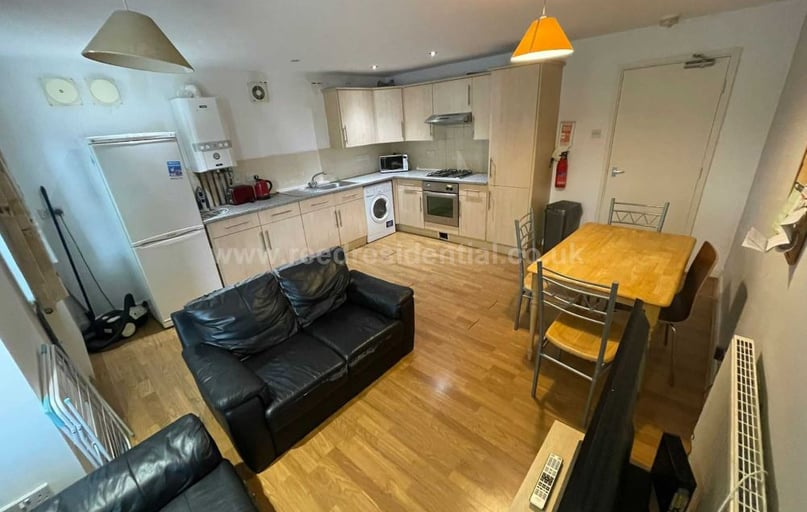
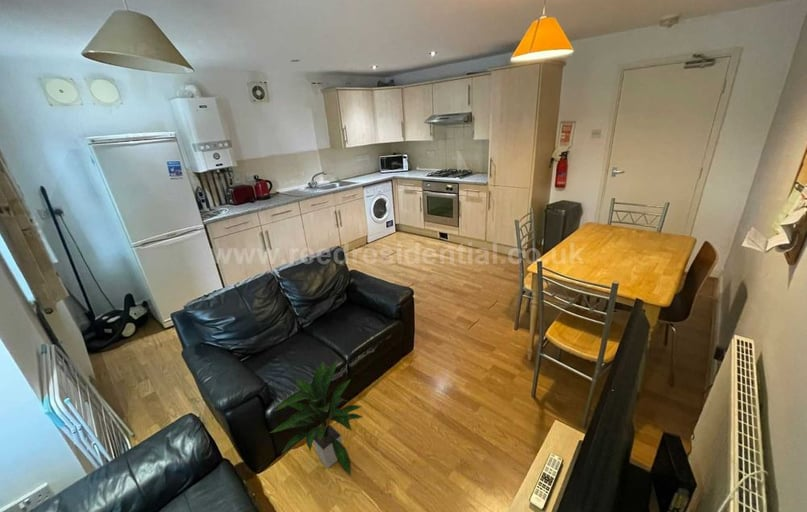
+ indoor plant (322, 420)
